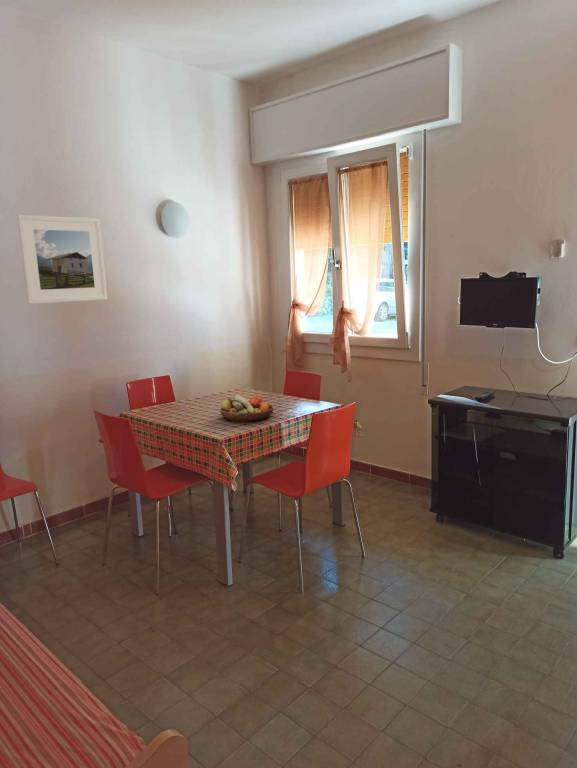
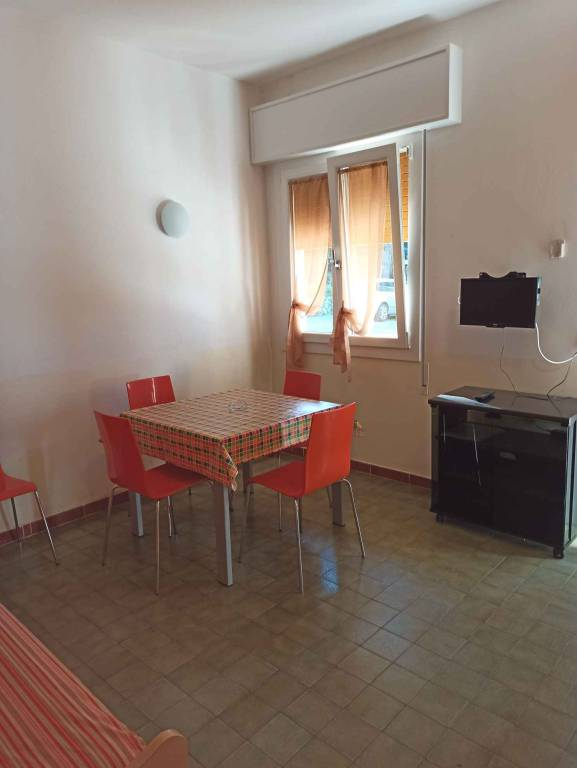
- fruit bowl (246, 405)
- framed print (65, 259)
